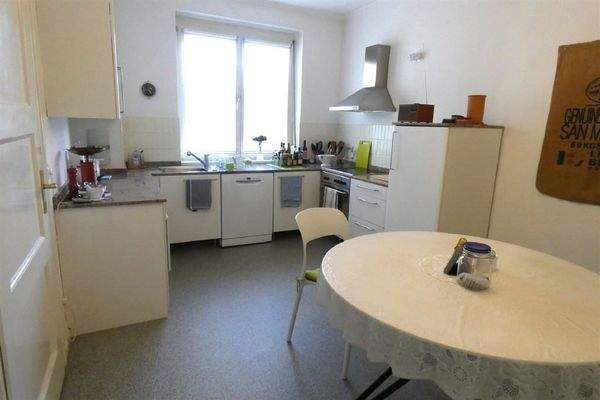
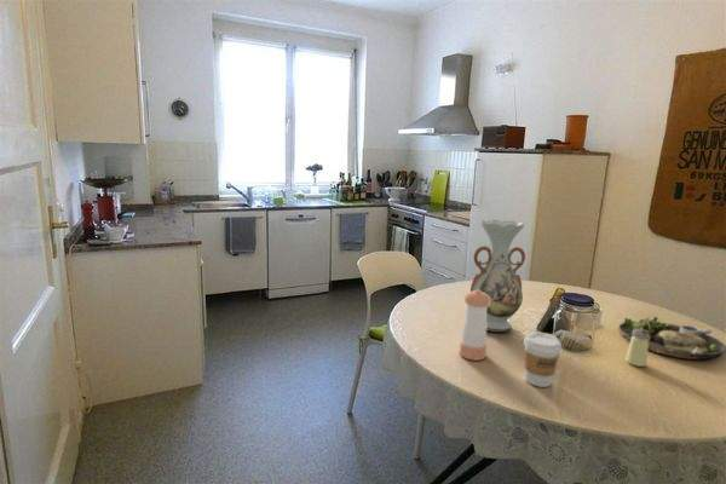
+ coffee cup (540, 358)
+ vase (497, 275)
+ saltshaker (638, 346)
+ dinner plate (669, 330)
+ pepper shaker (474, 322)
